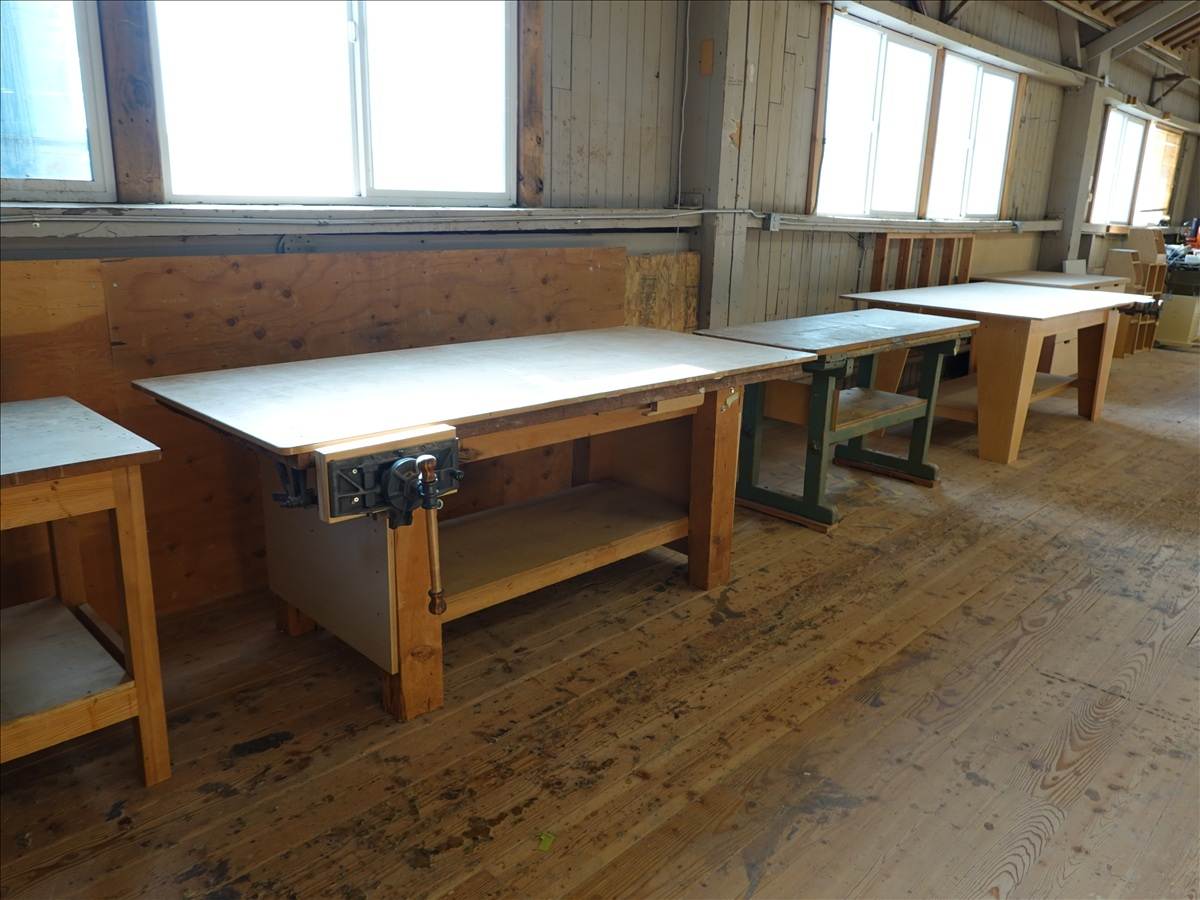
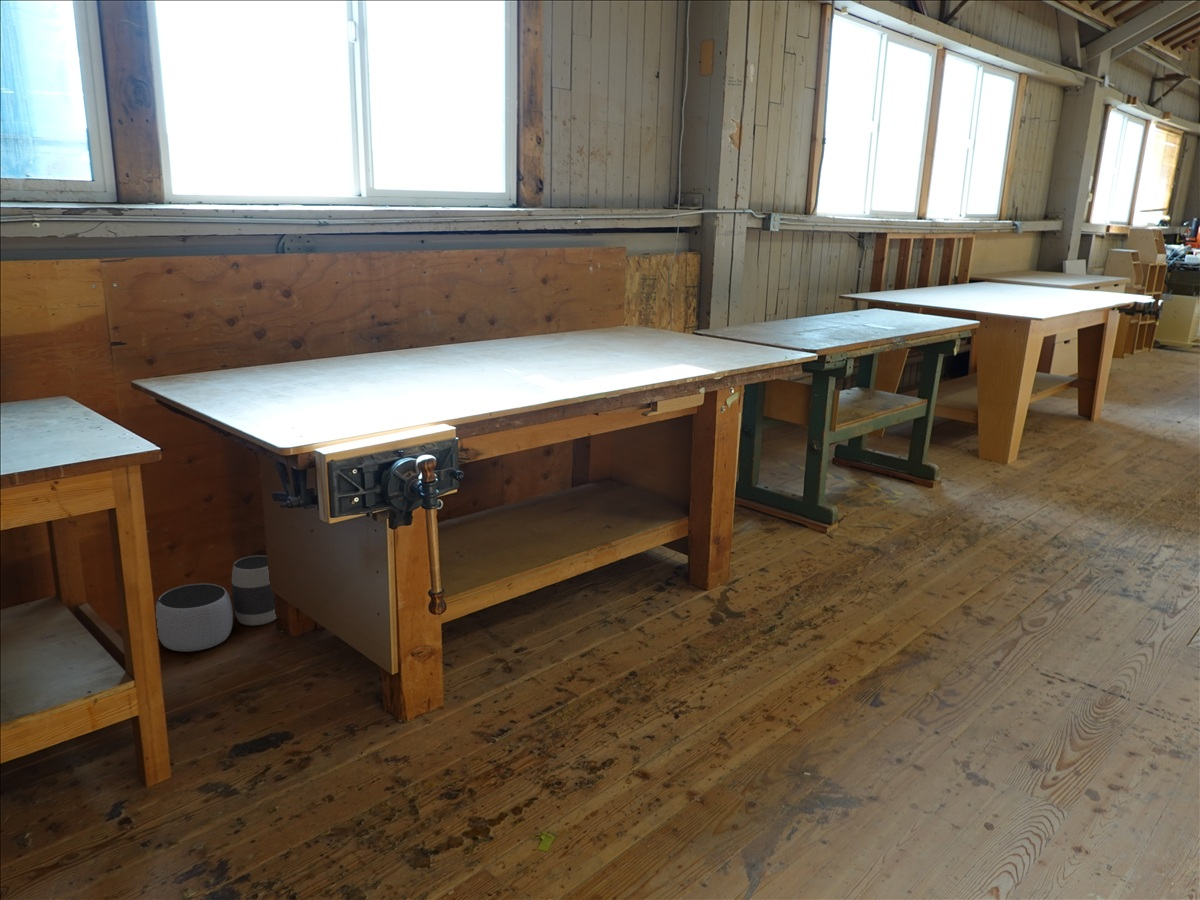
+ waste basket (220, 599)
